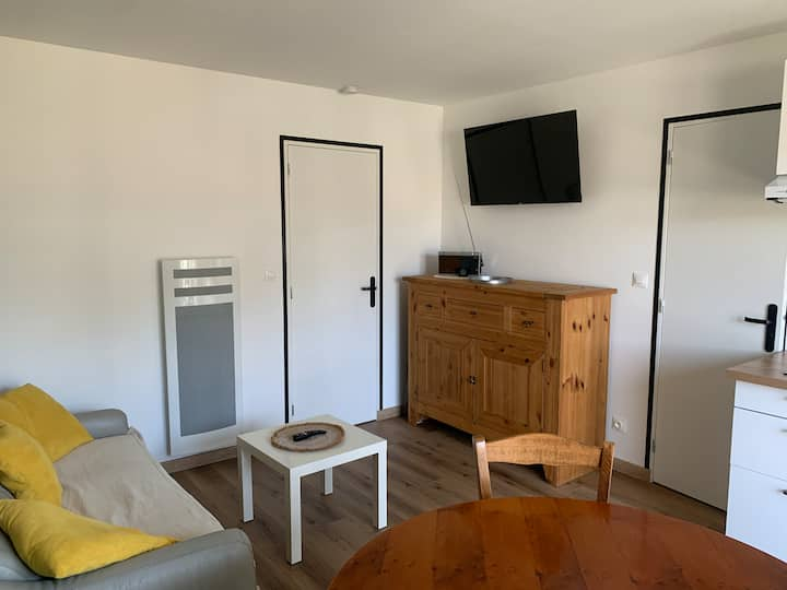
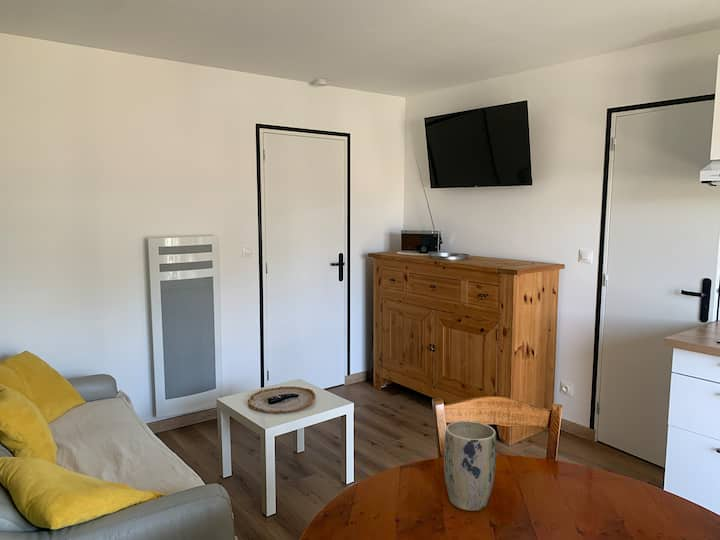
+ plant pot (469, 466)
